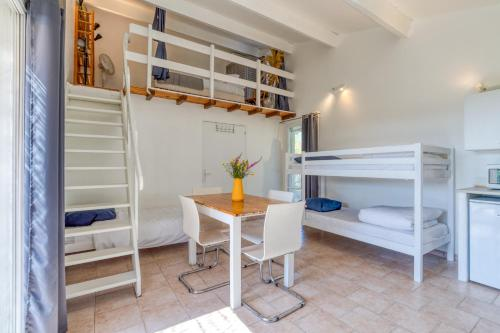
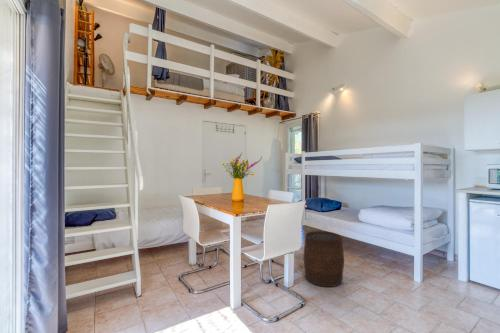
+ stool (323, 257)
